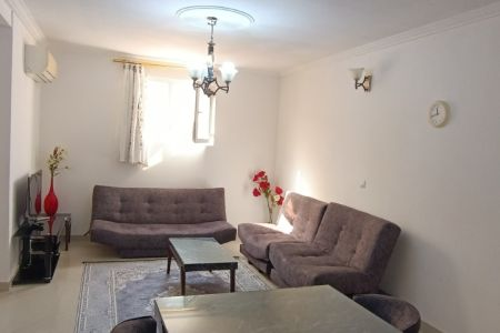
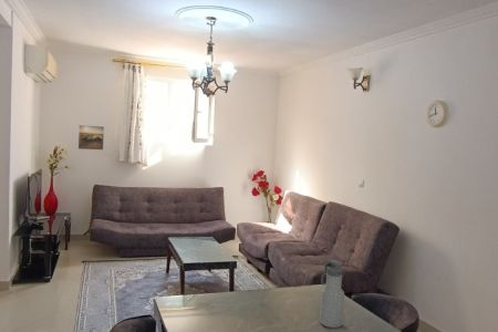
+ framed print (91, 137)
+ water bottle (332, 292)
